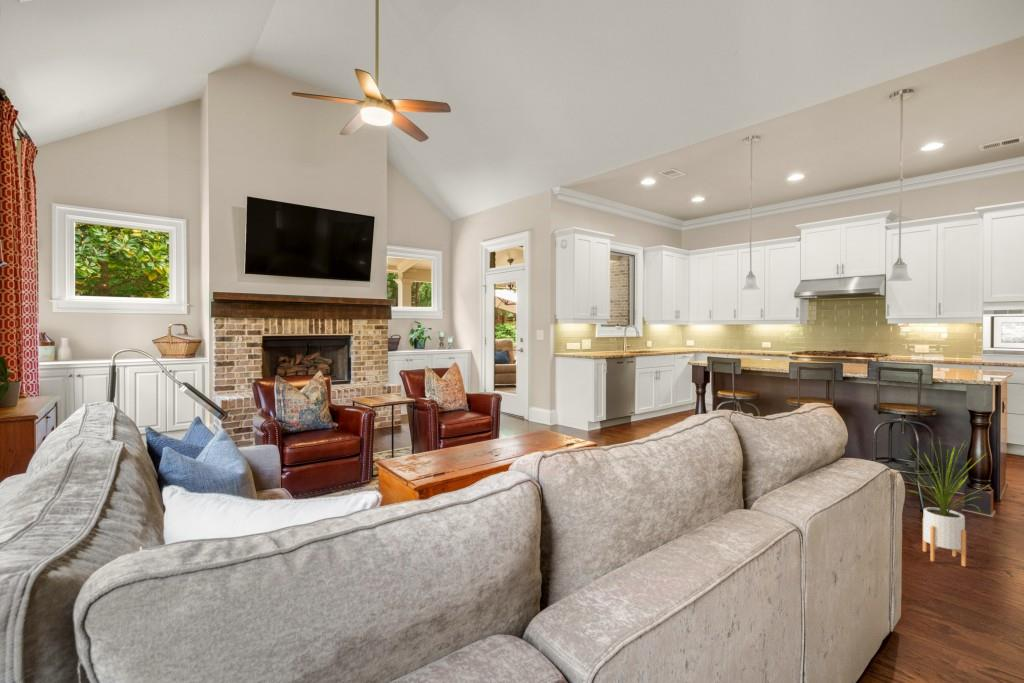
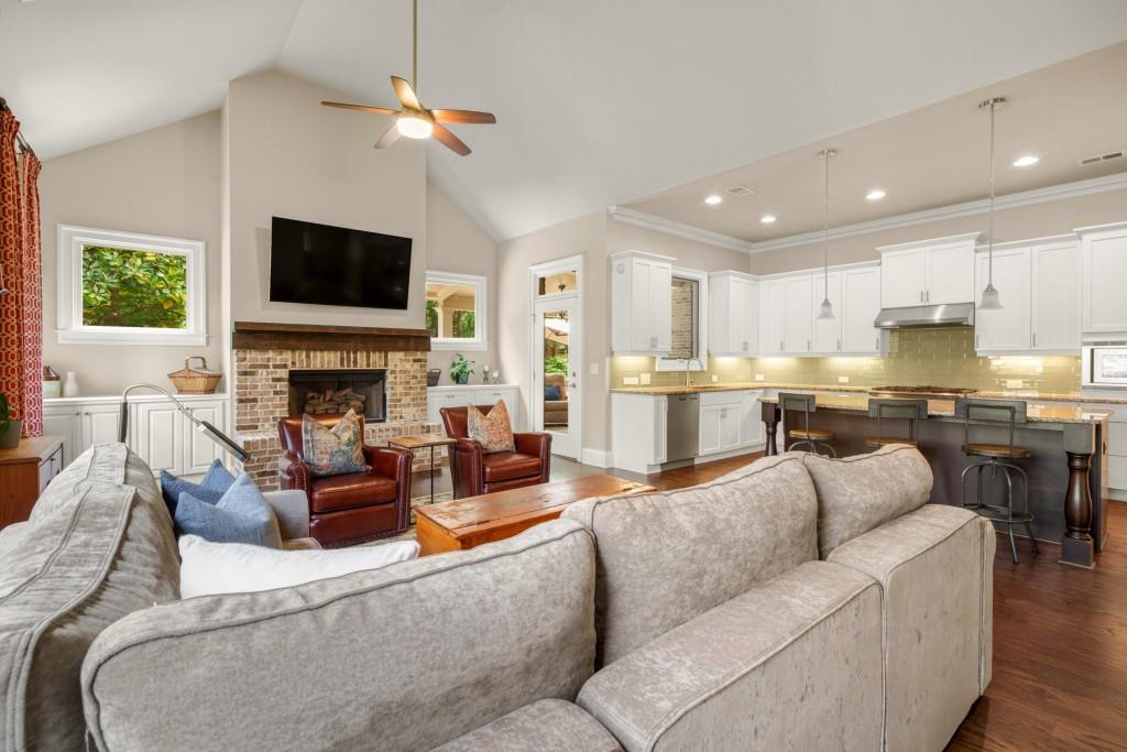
- house plant (942, 497)
